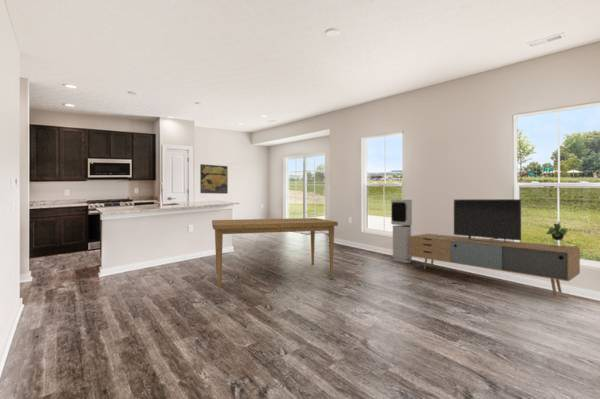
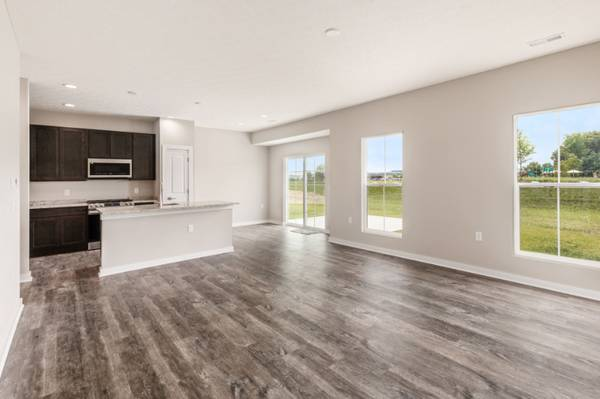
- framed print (214, 179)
- dining table (270, 232)
- air purifier (405, 230)
- media console (483, 239)
